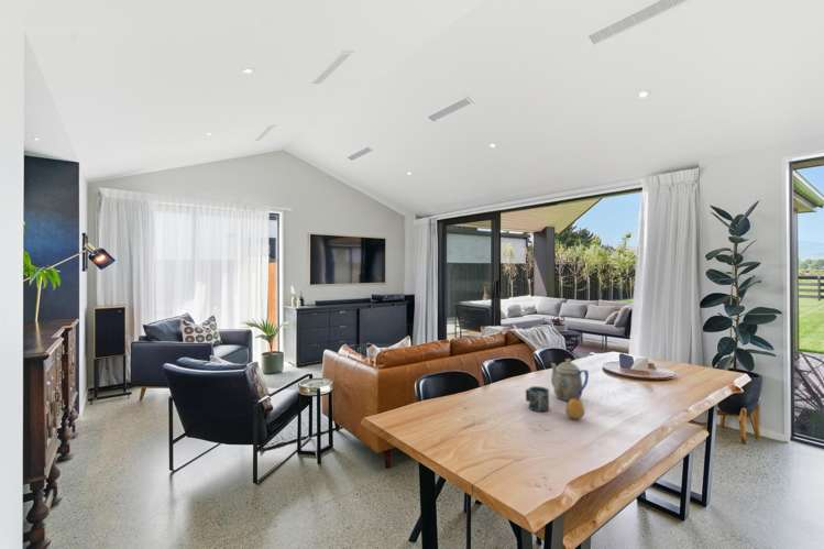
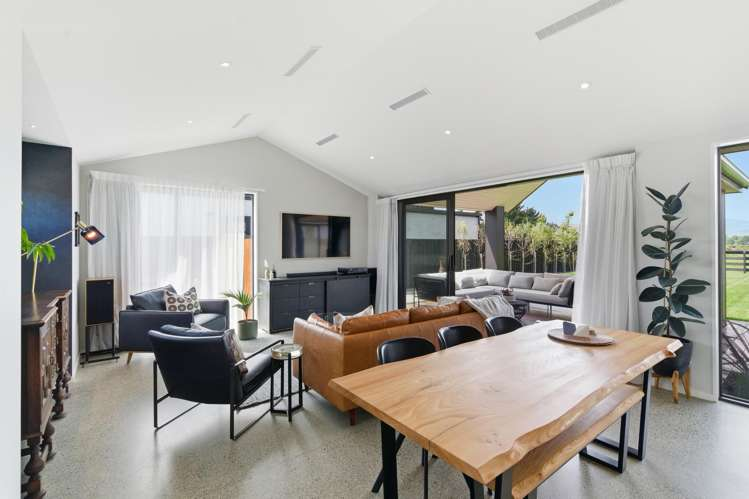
- cup (536, 397)
- fruit (574, 409)
- teapot (568, 378)
